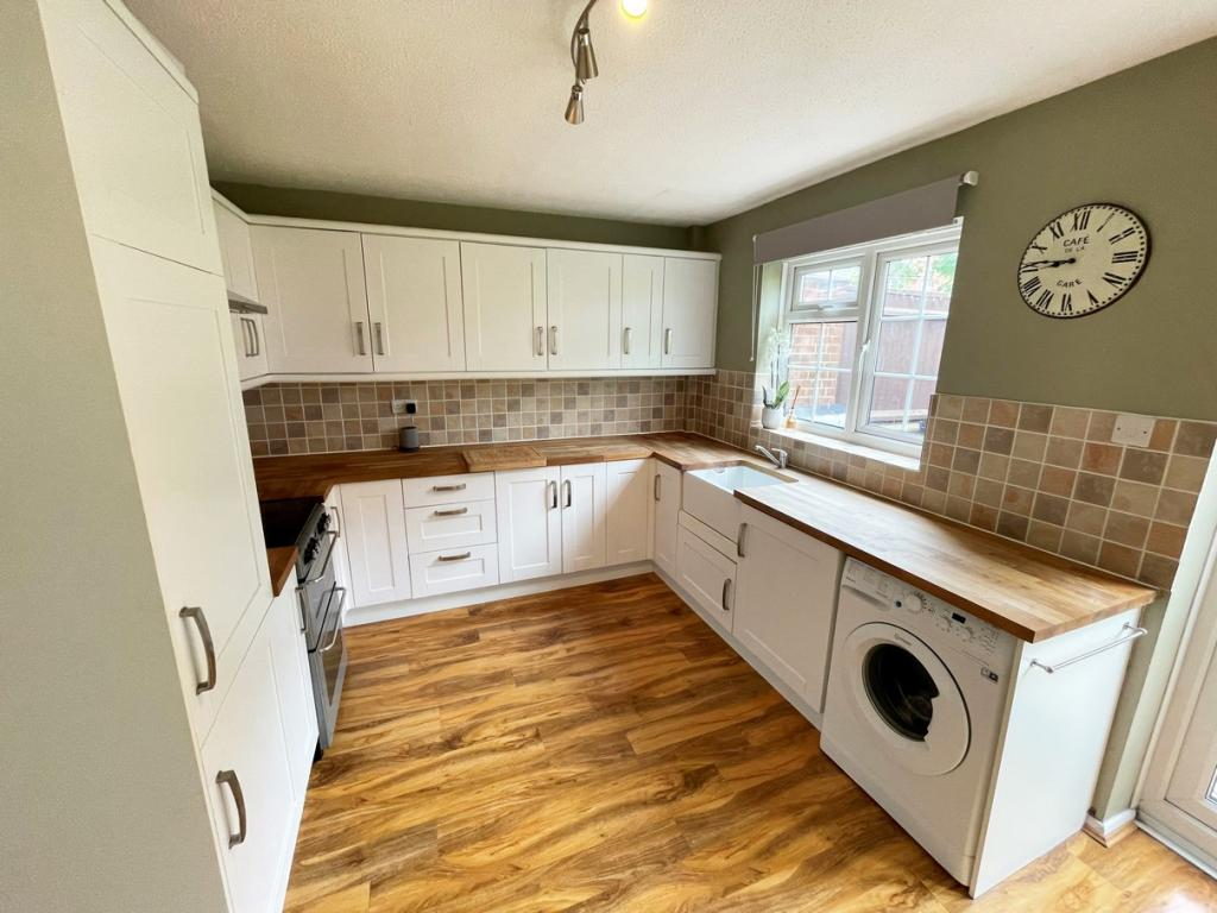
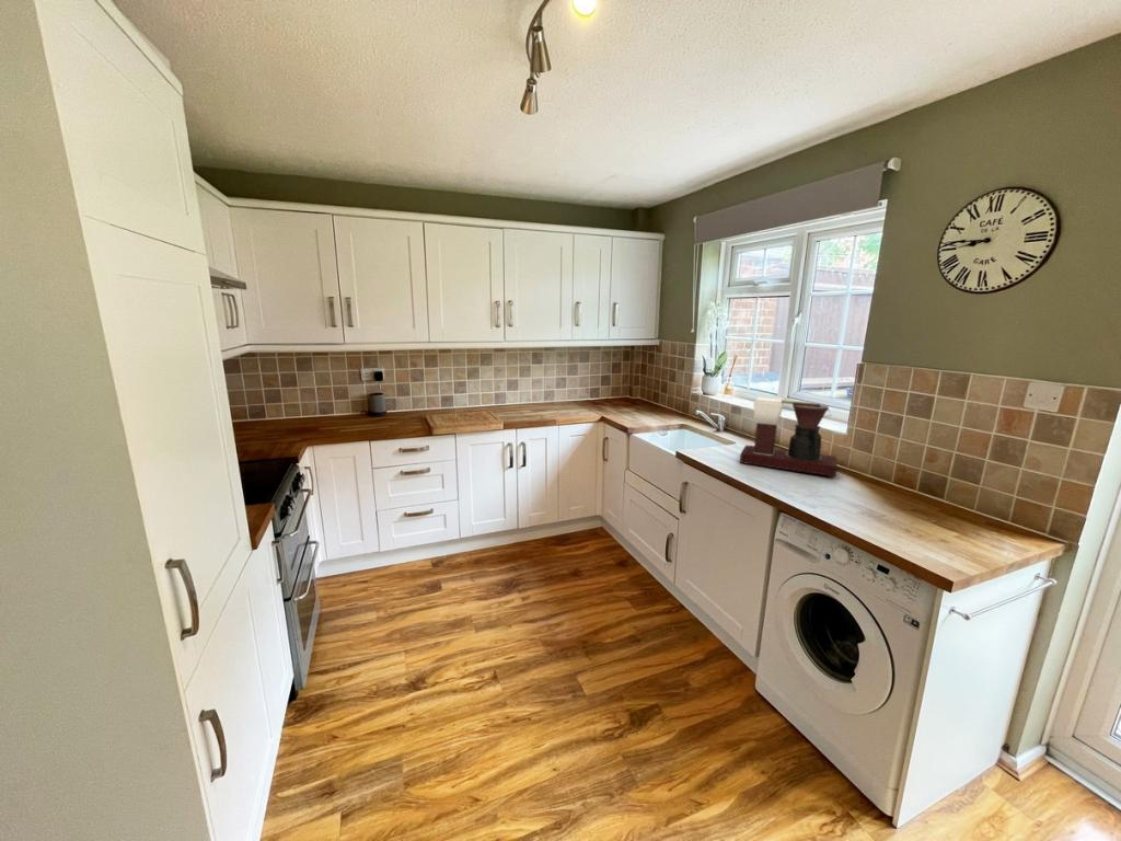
+ coffee maker (793, 435)
